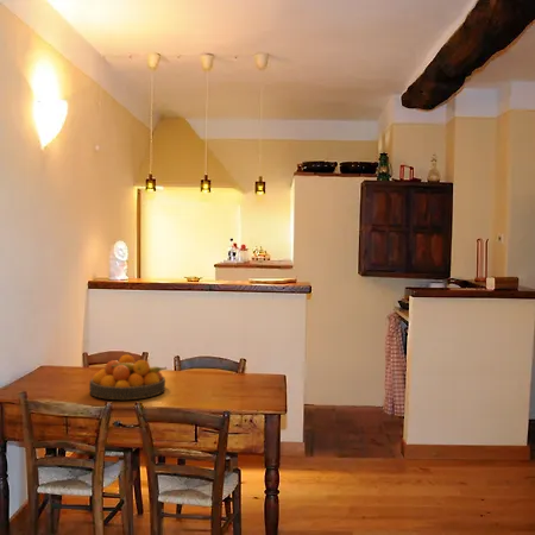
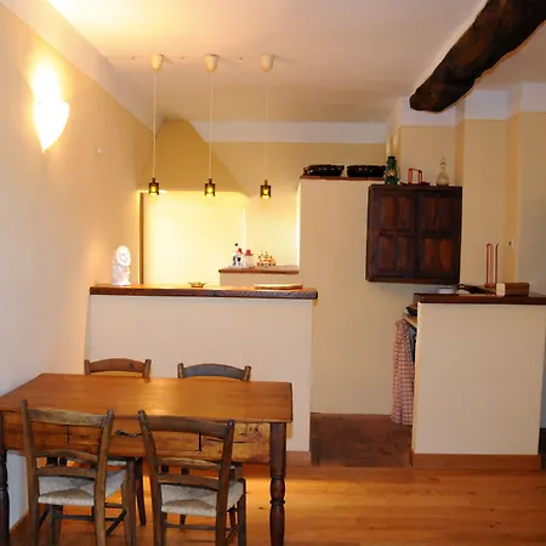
- fruit bowl (127, 374)
